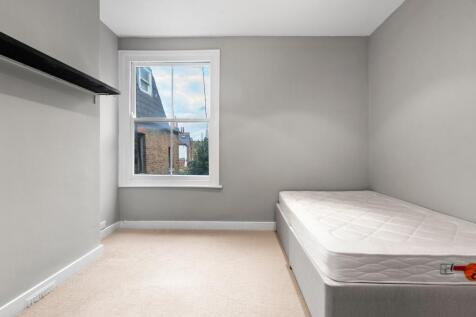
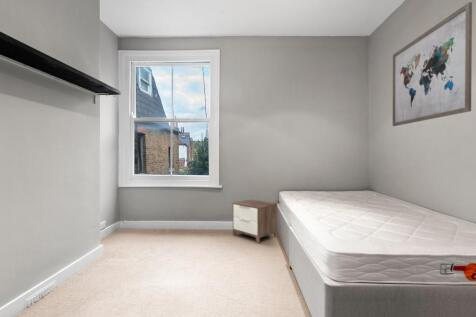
+ wall art (423, 77)
+ nightstand (254, 219)
